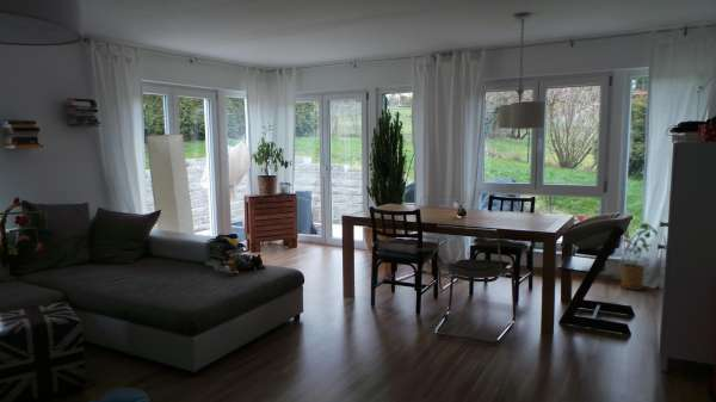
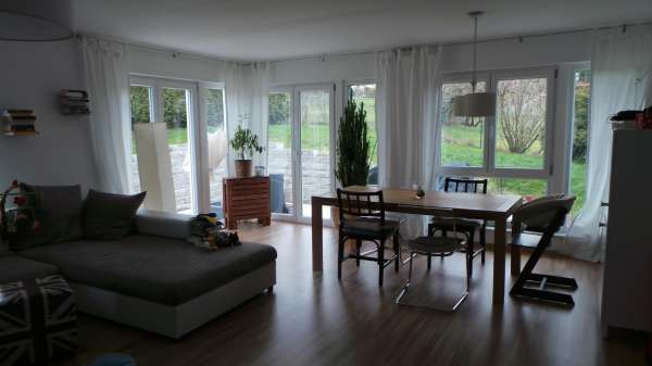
- house plant (635, 256)
